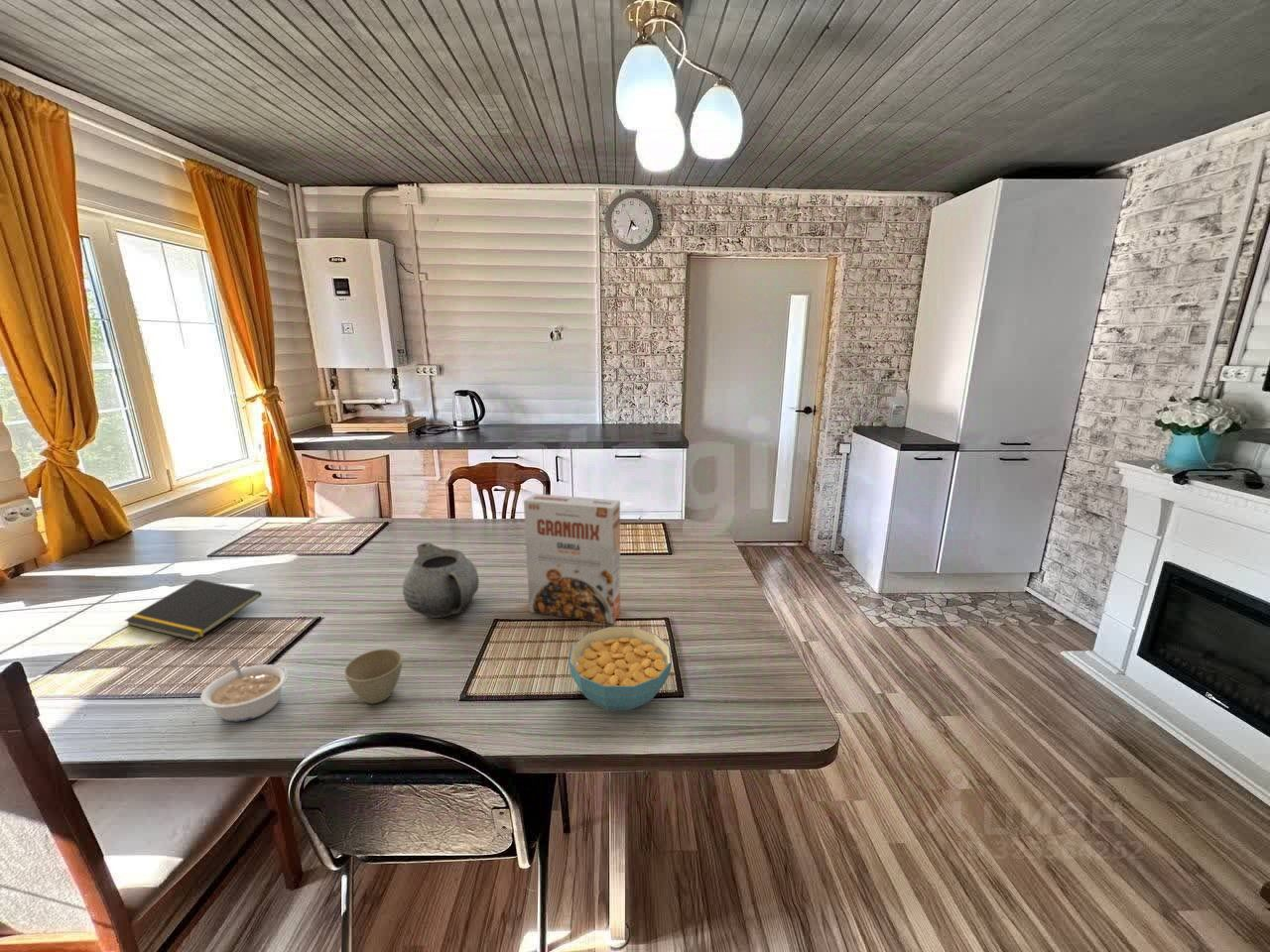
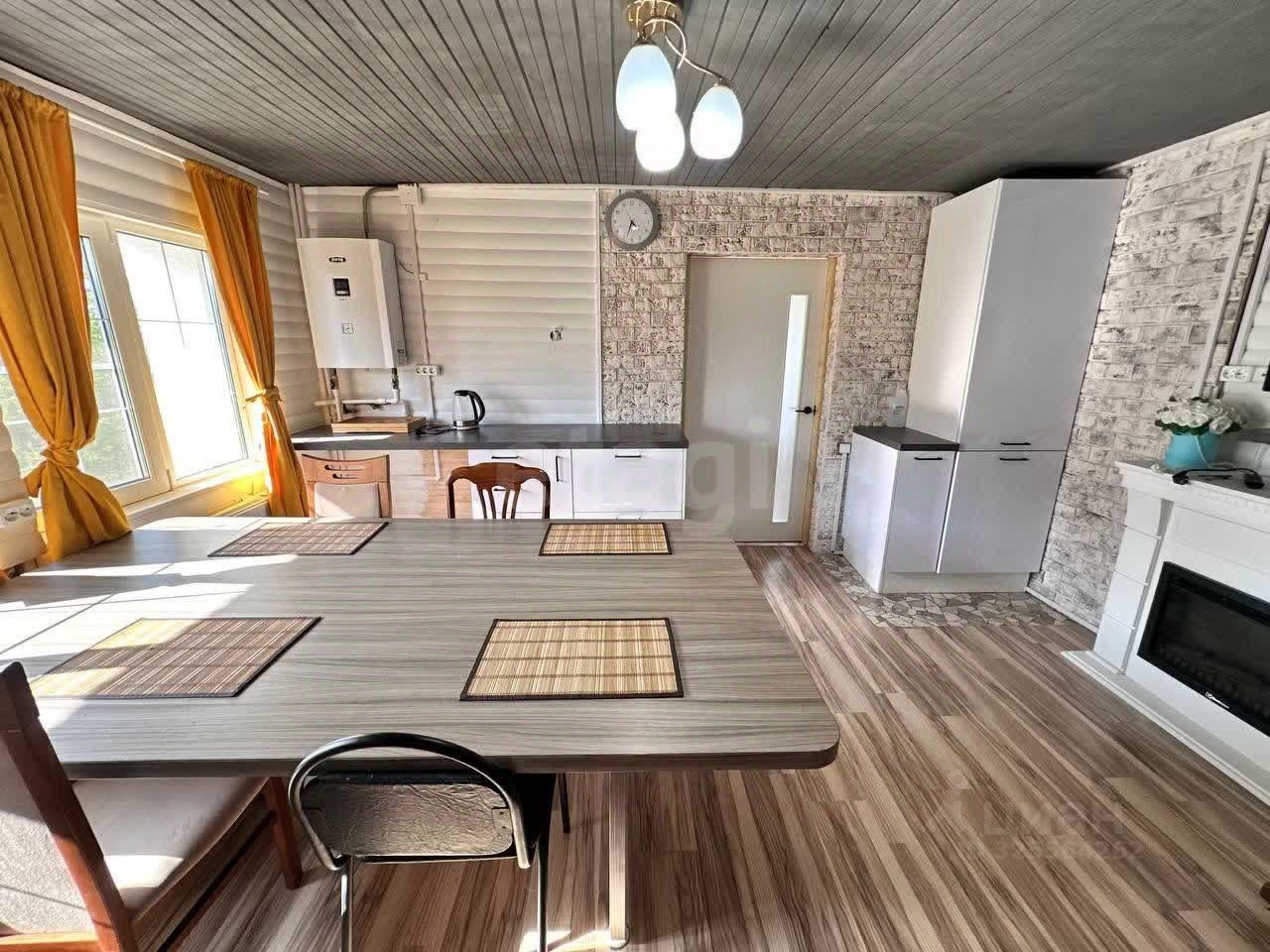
- notepad (195, 607)
- teapot (444, 582)
- legume (245, 692)
- cereal bowl (620, 675)
- cereal box (573, 557)
- flower pot (376, 679)
